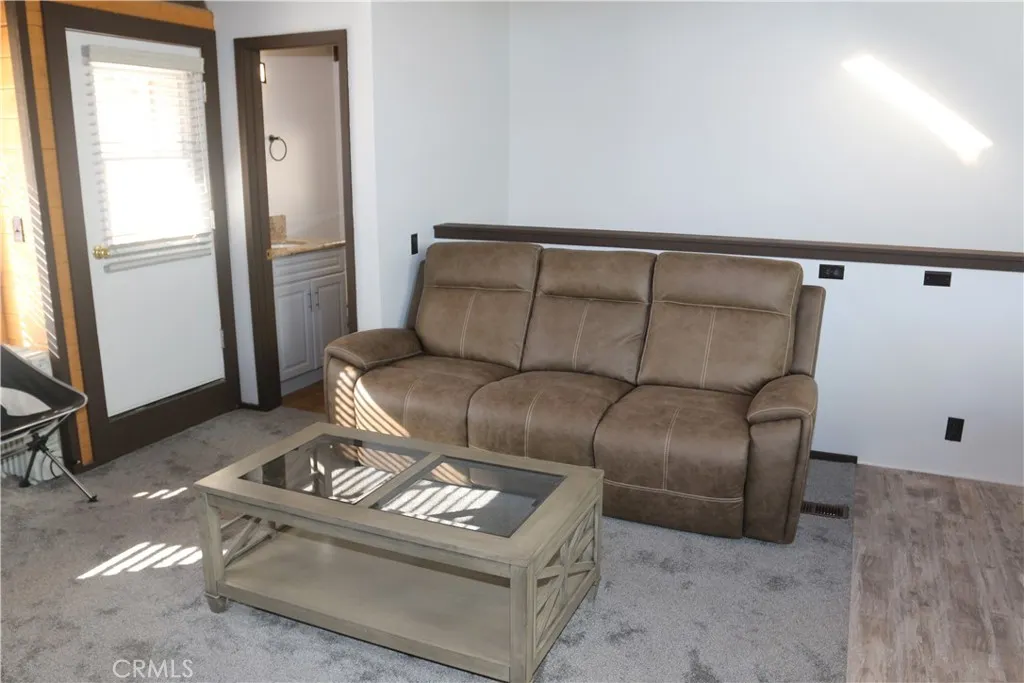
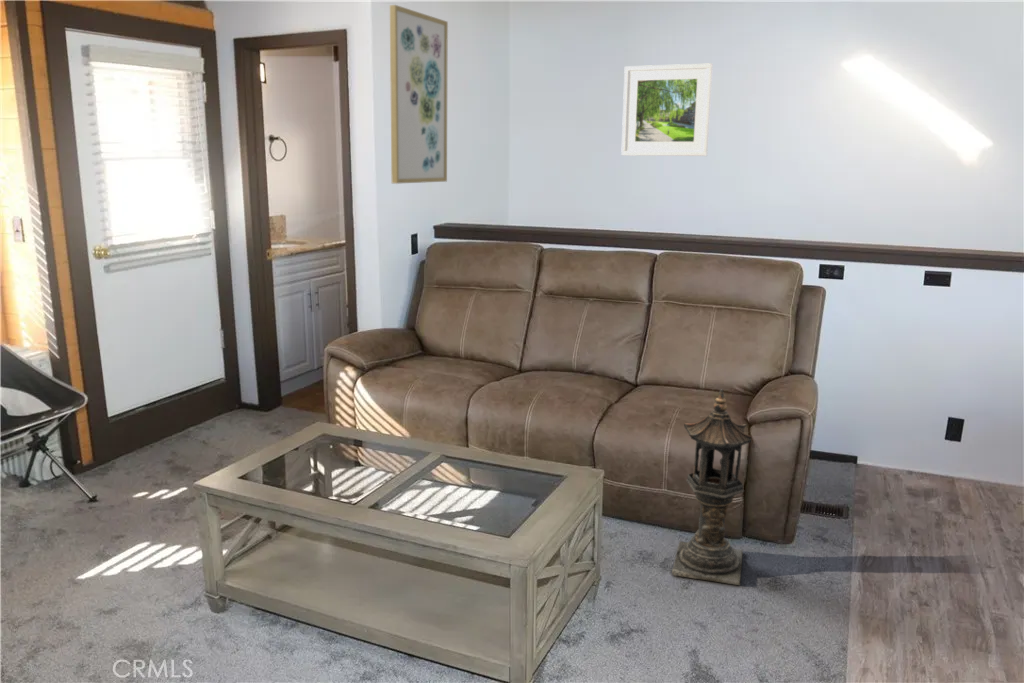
+ lantern (713, 478)
+ wall art (420, 99)
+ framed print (665, 110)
